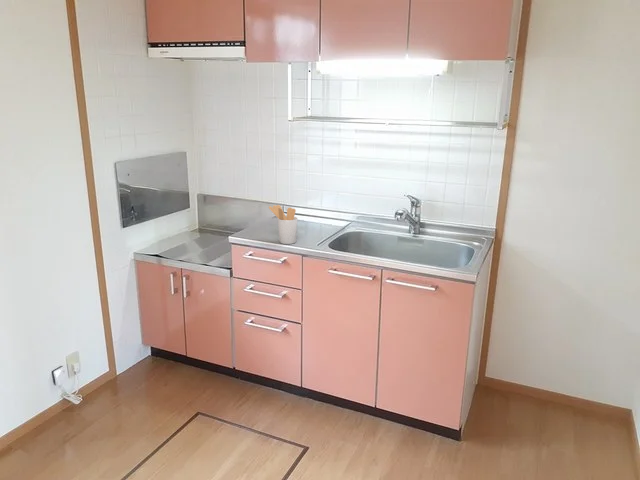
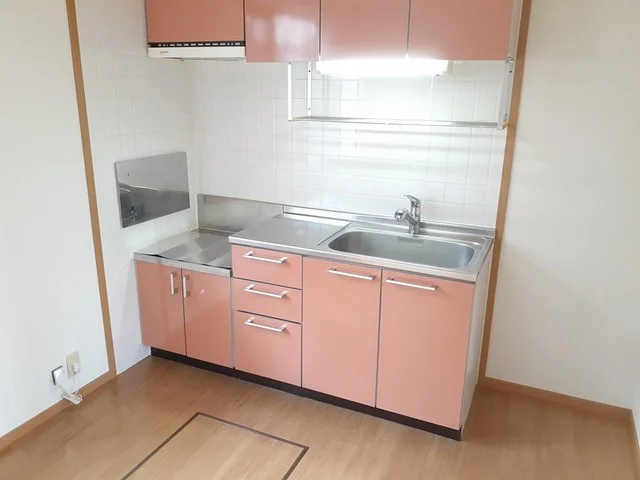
- utensil holder (283, 223)
